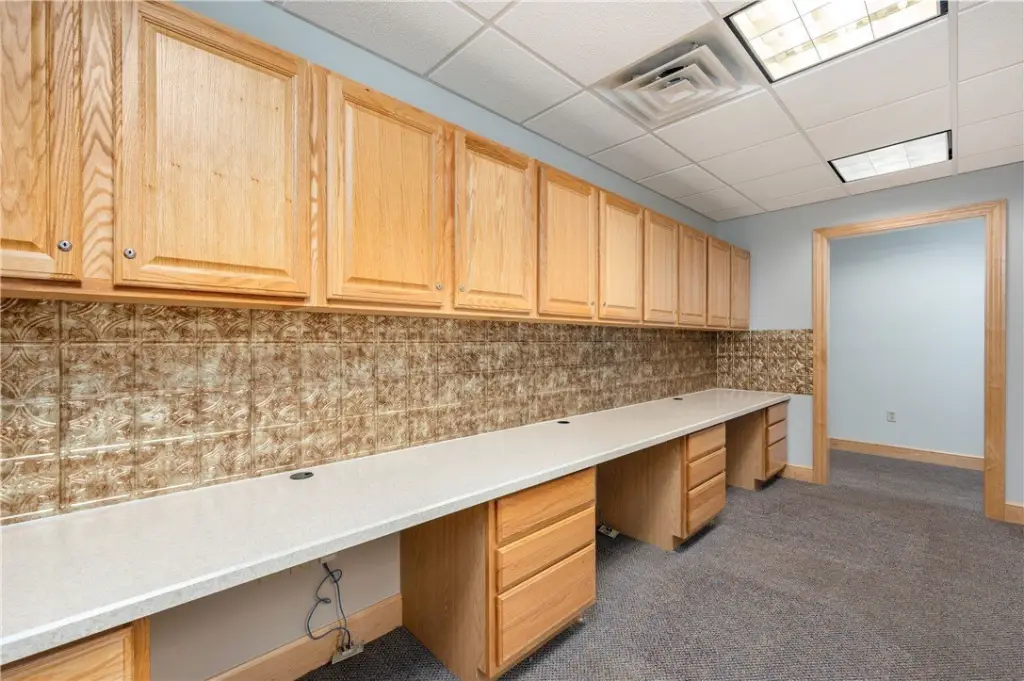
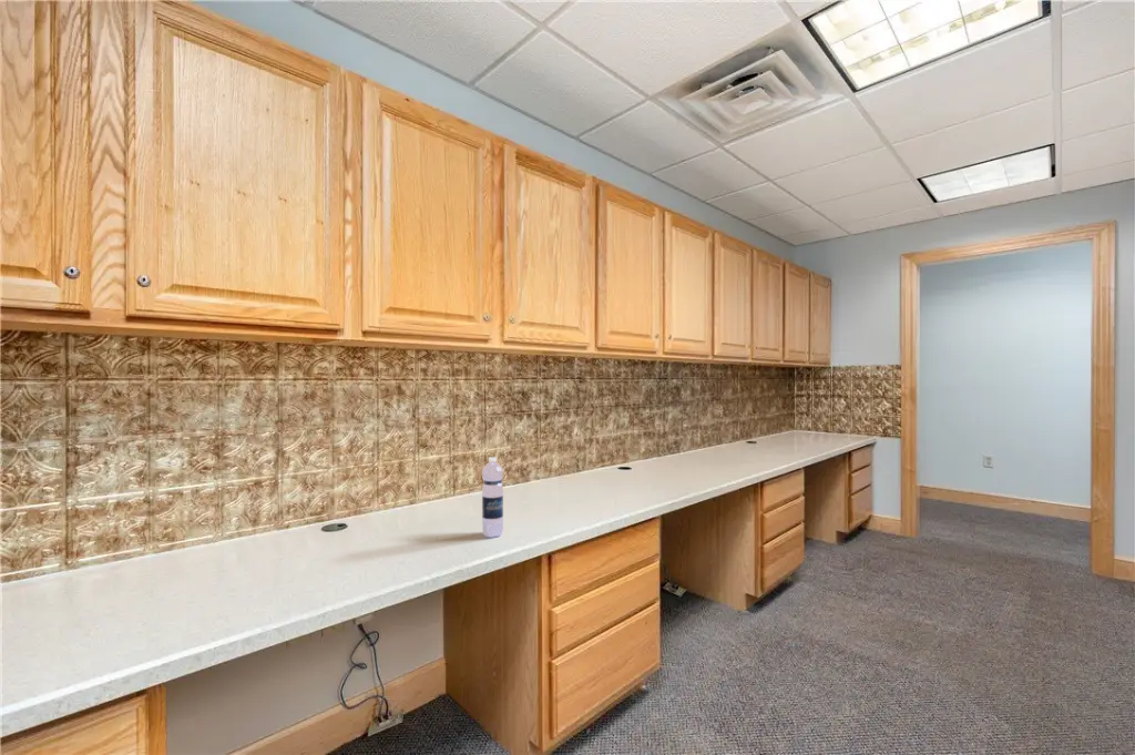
+ water bottle (492, 496)
